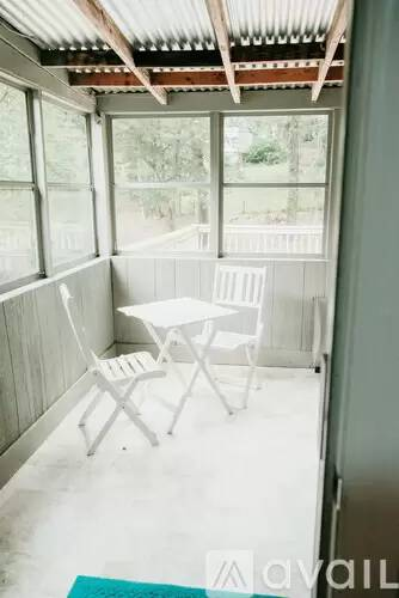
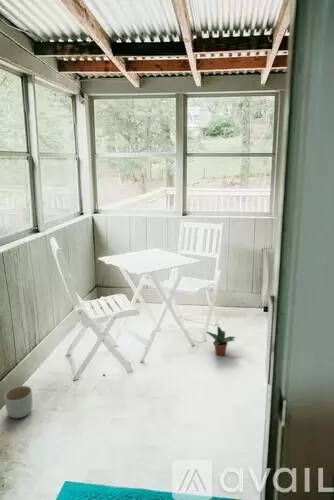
+ potted plant (220, 340)
+ planter (19, 403)
